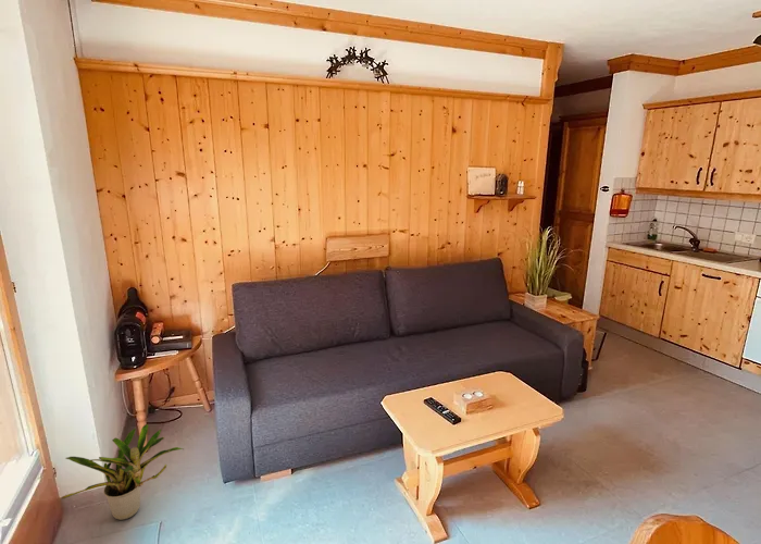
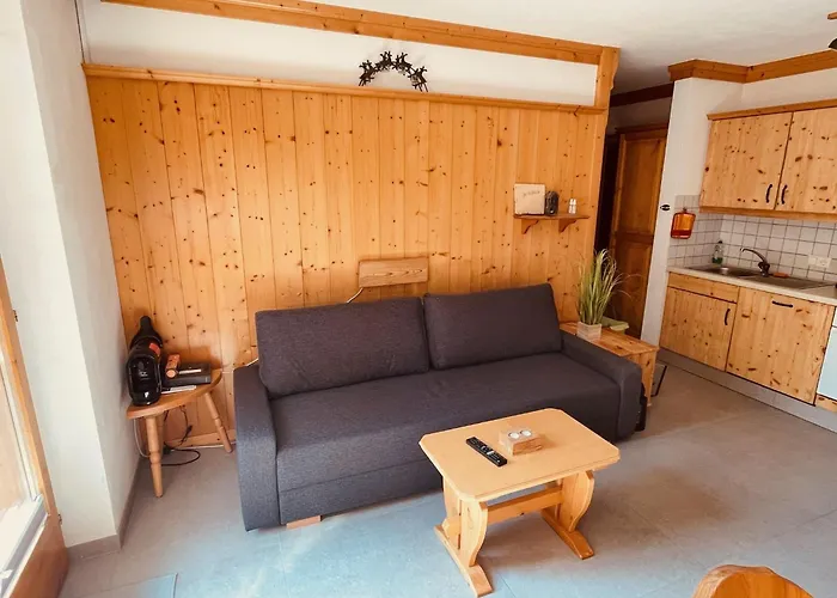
- potted plant (128, 475)
